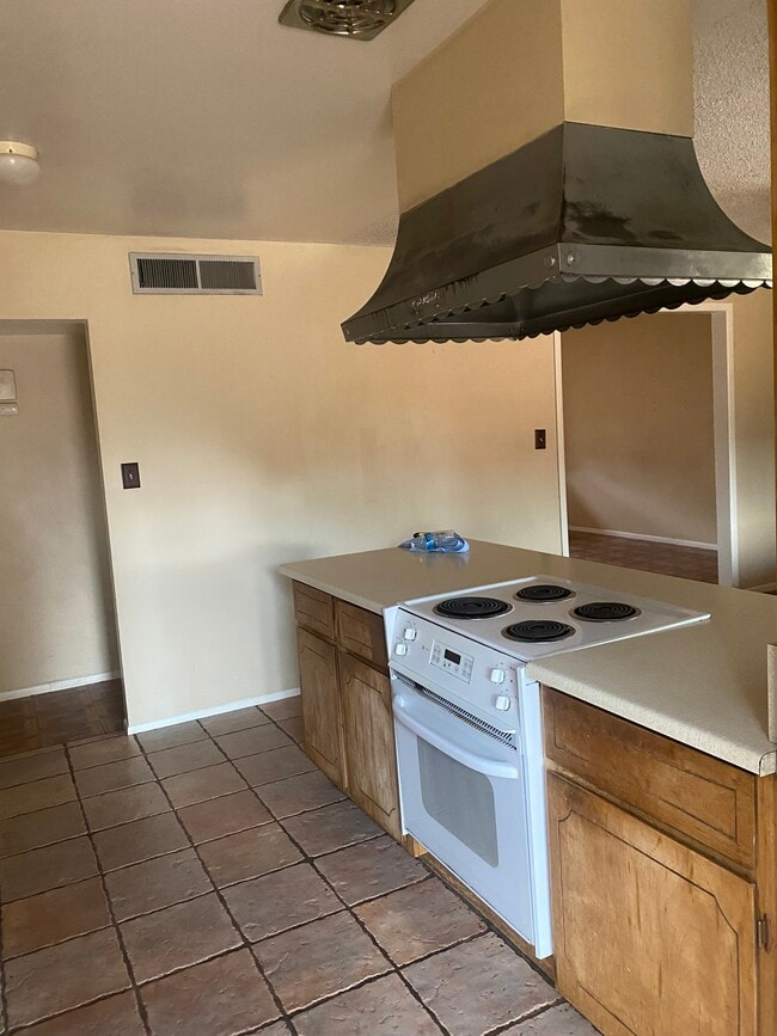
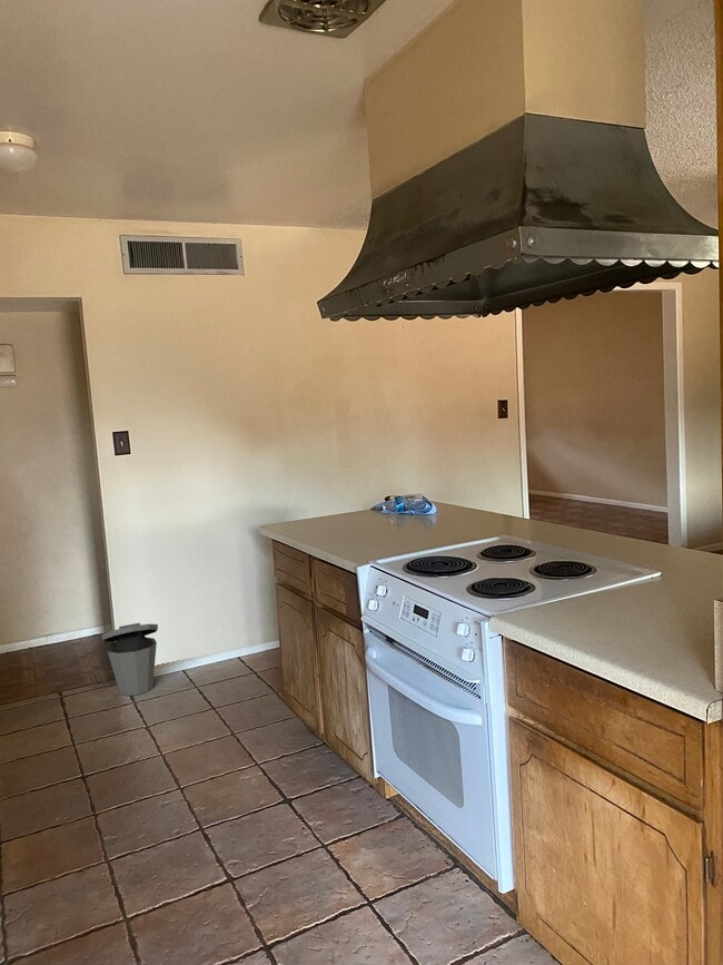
+ trash can (131, 654)
